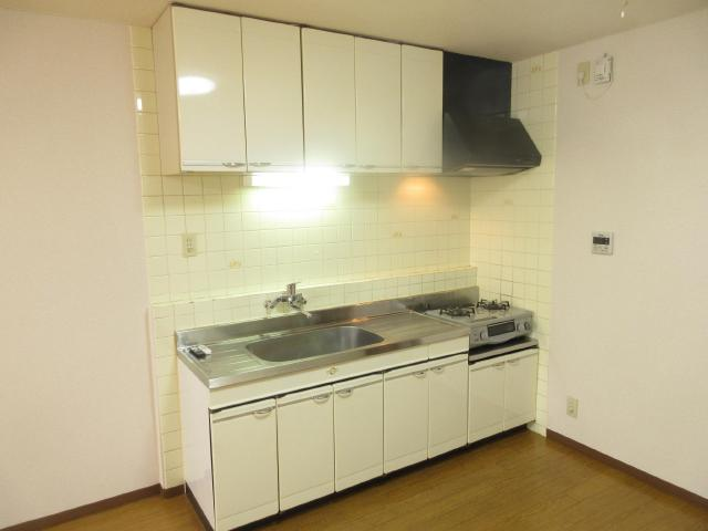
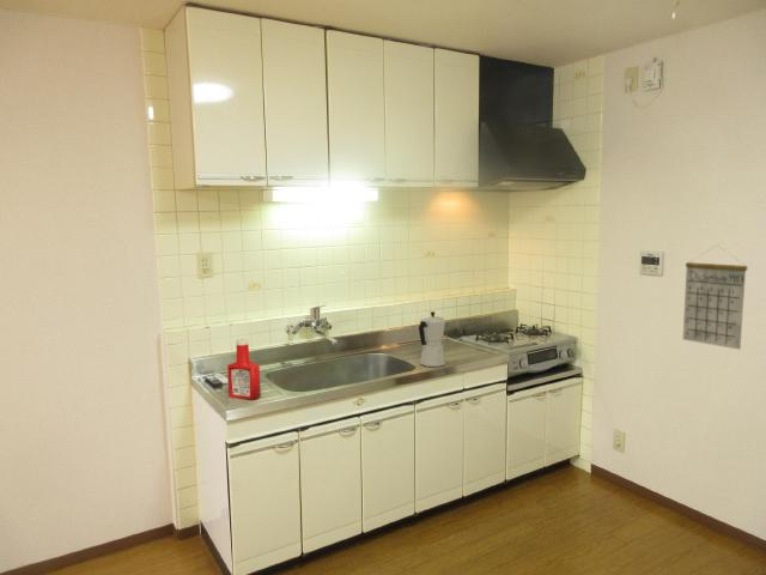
+ moka pot (431, 338)
+ soap bottle (243, 368)
+ calendar (713, 295)
